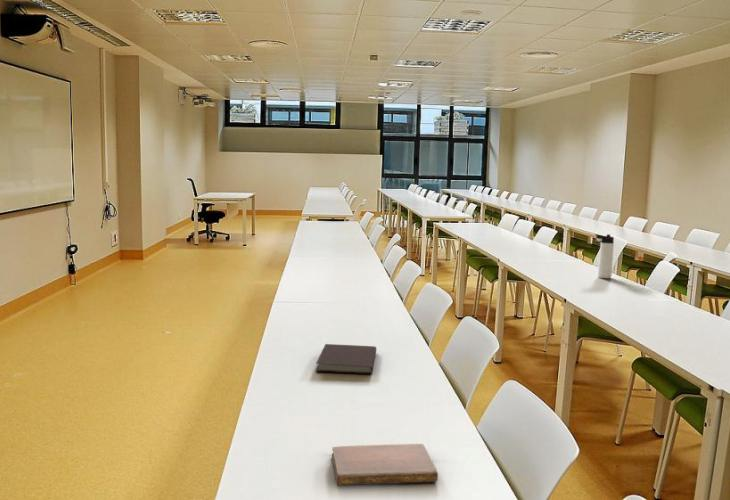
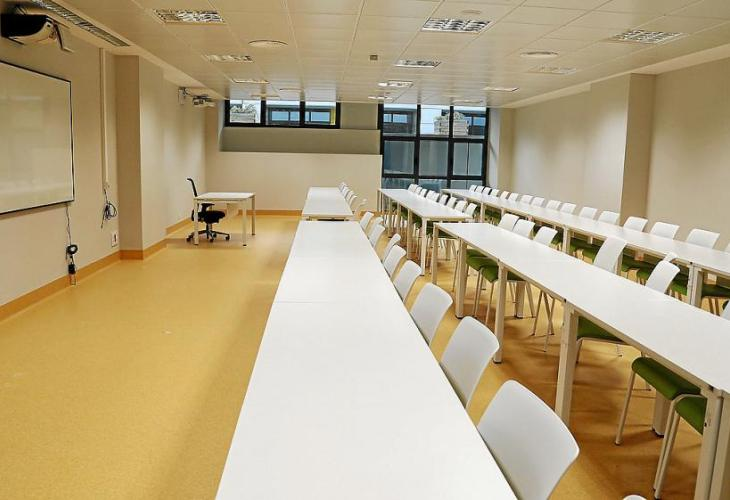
- thermos bottle (603, 256)
- notebook (382, 463)
- notebook (347, 358)
